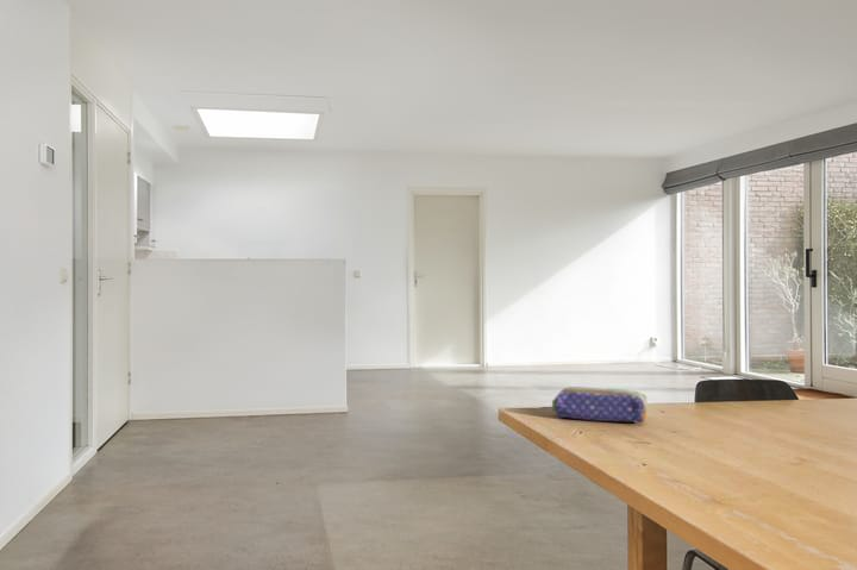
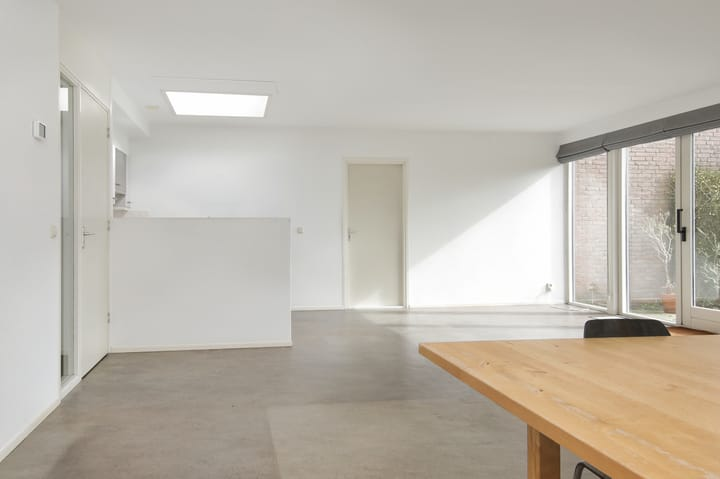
- pencil case (599, 403)
